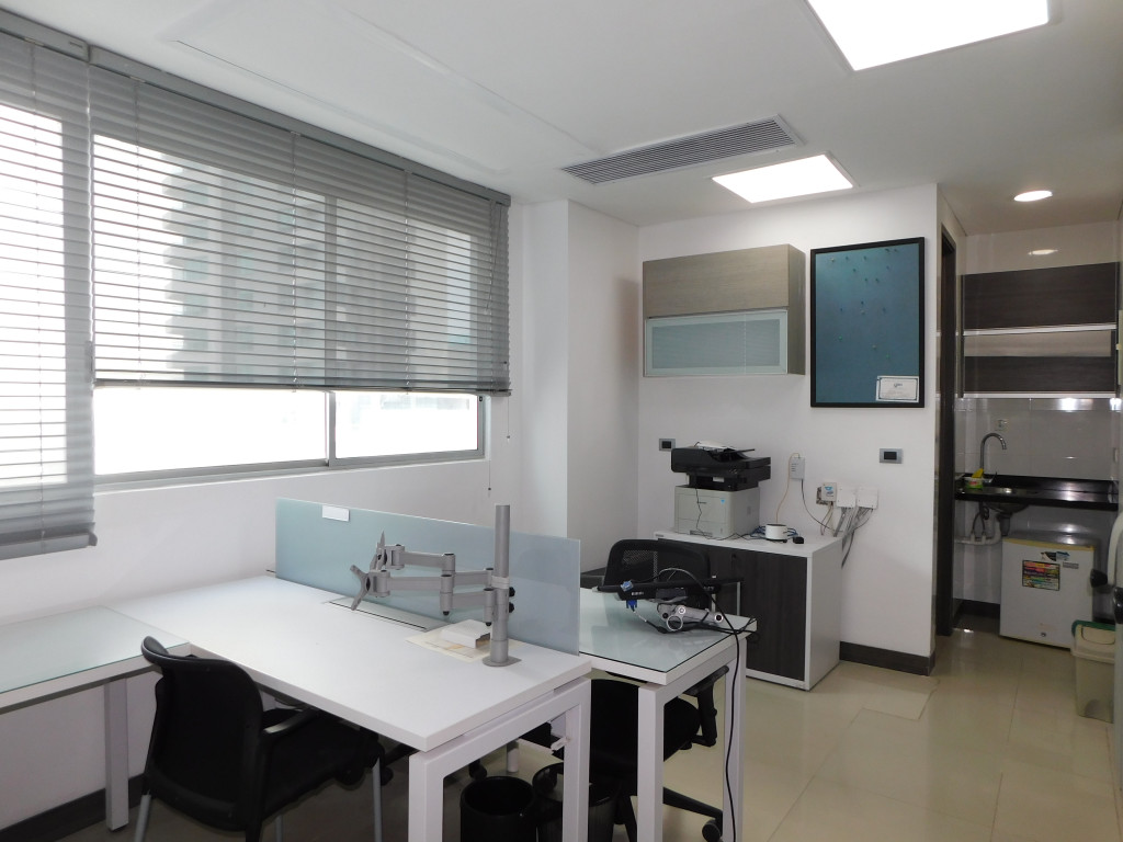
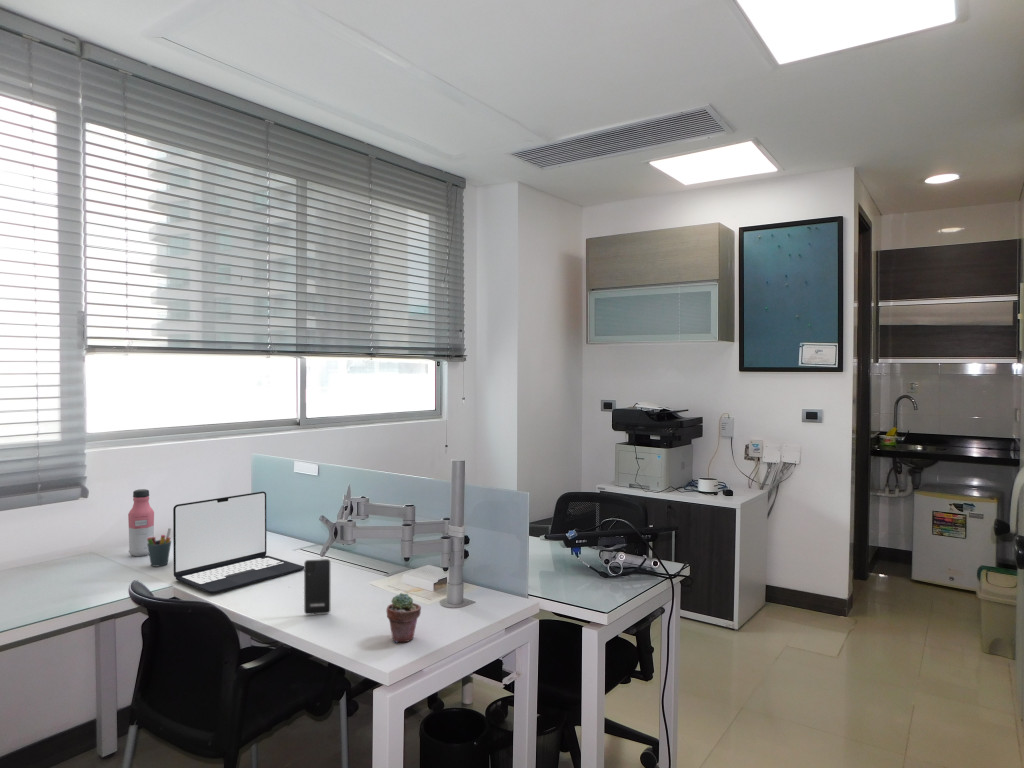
+ pen holder (159, 547)
+ smartphone (317, 586)
+ laptop (241, 538)
+ water bottle (141, 521)
+ potted succulent (403, 615)
